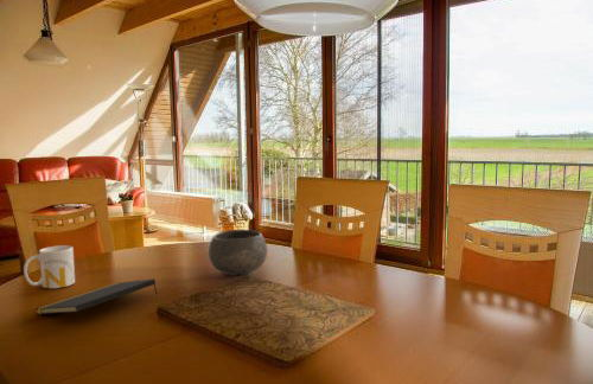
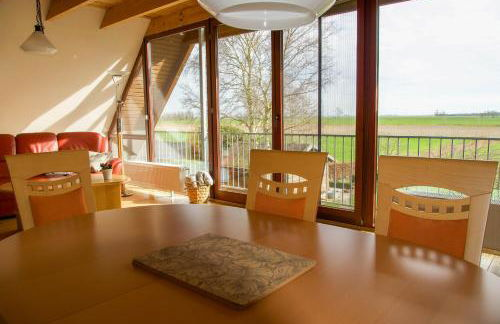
- mug (52, 268)
- notepad (97, 295)
- bowl (237, 252)
